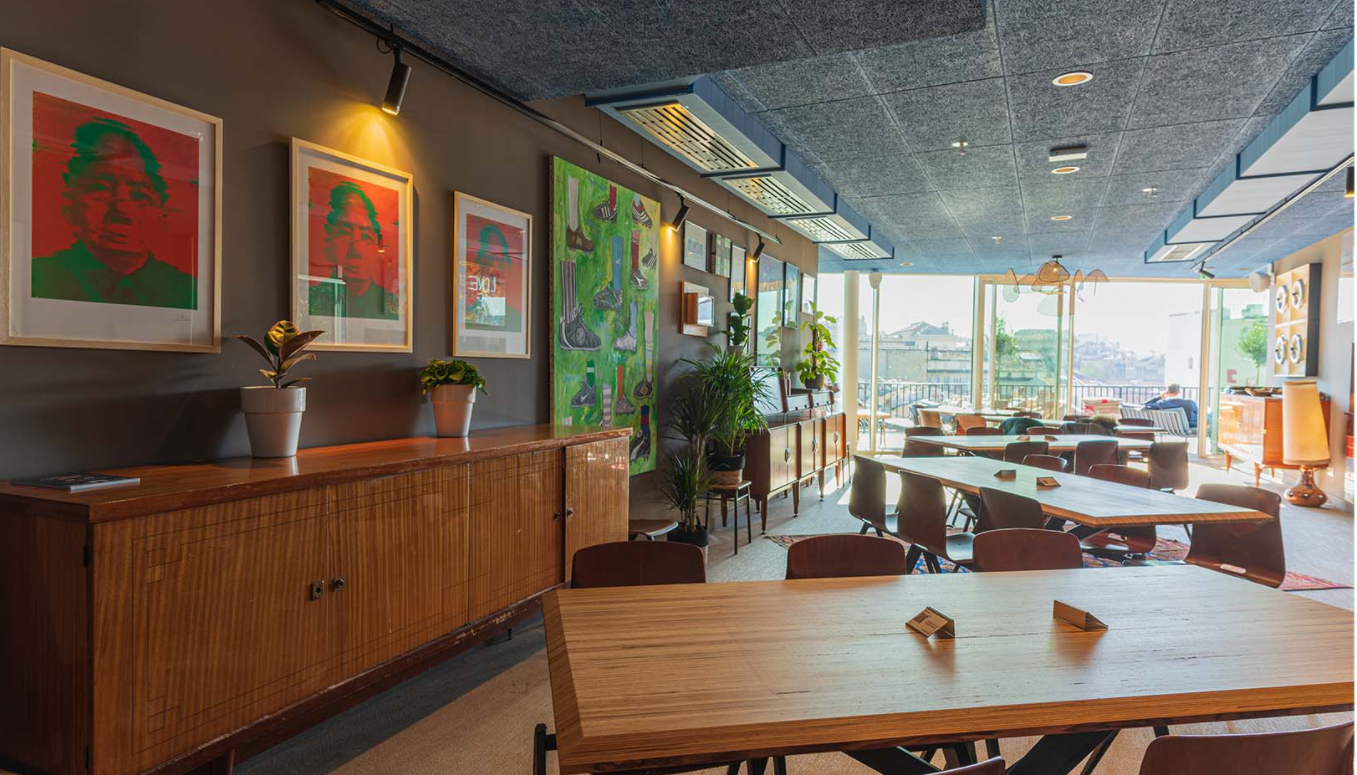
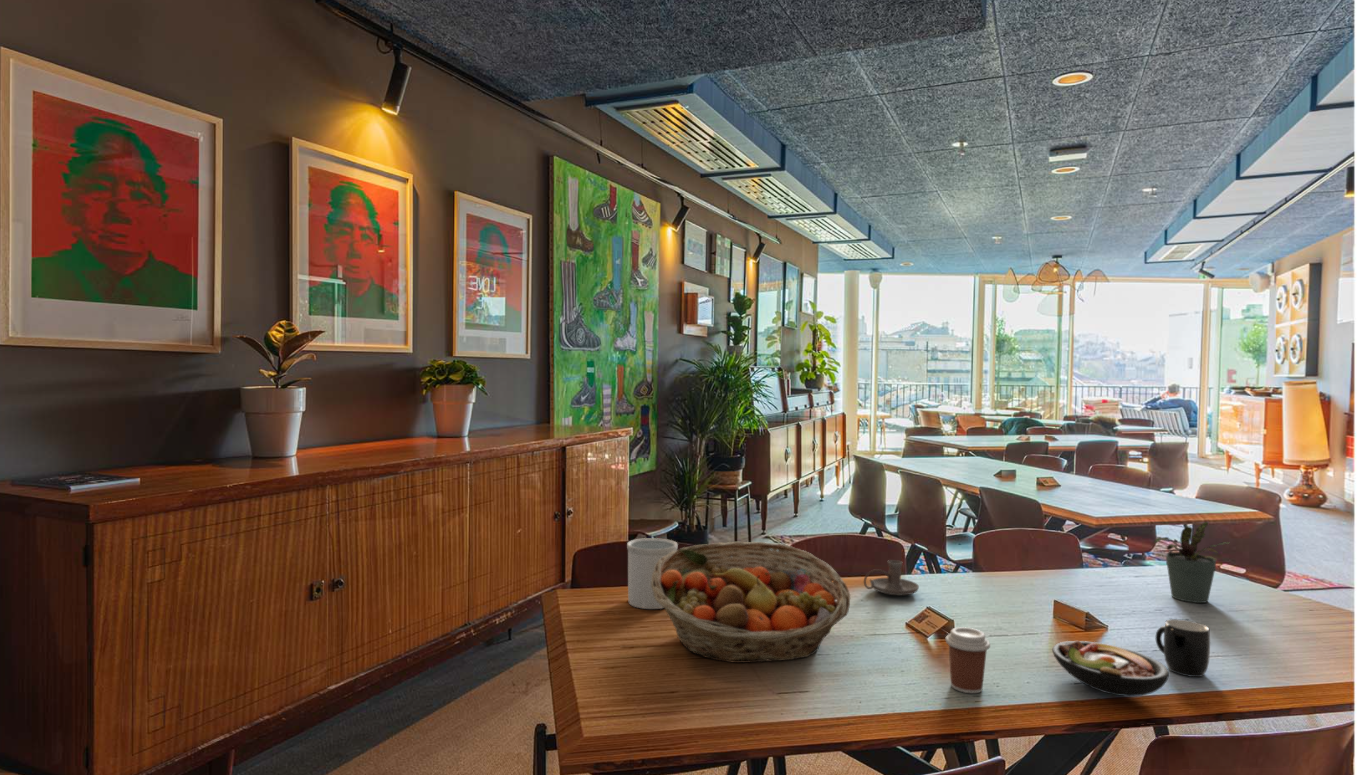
+ candle holder (889, 577)
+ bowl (1107, 670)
+ utensil holder (651, 572)
+ mug (1180, 645)
+ potted plant (1191, 560)
+ coffee cup (967, 659)
+ fruit basket (749, 598)
